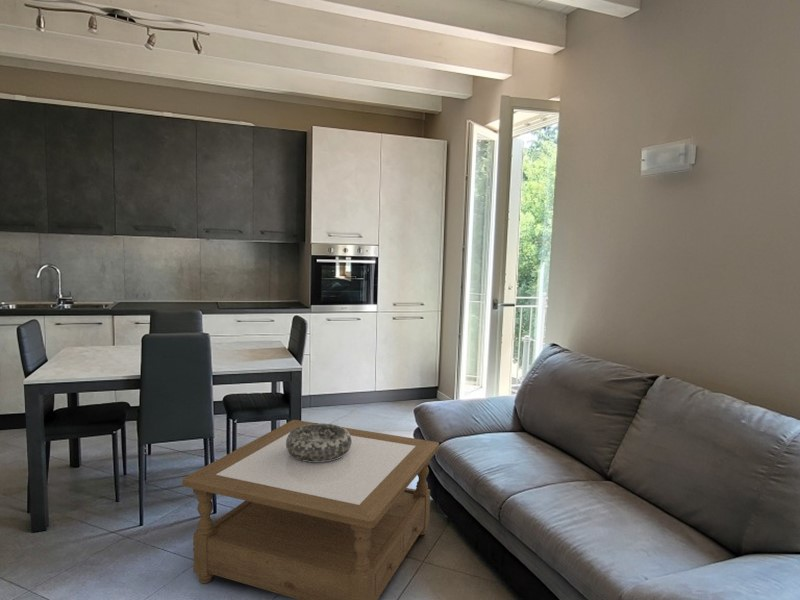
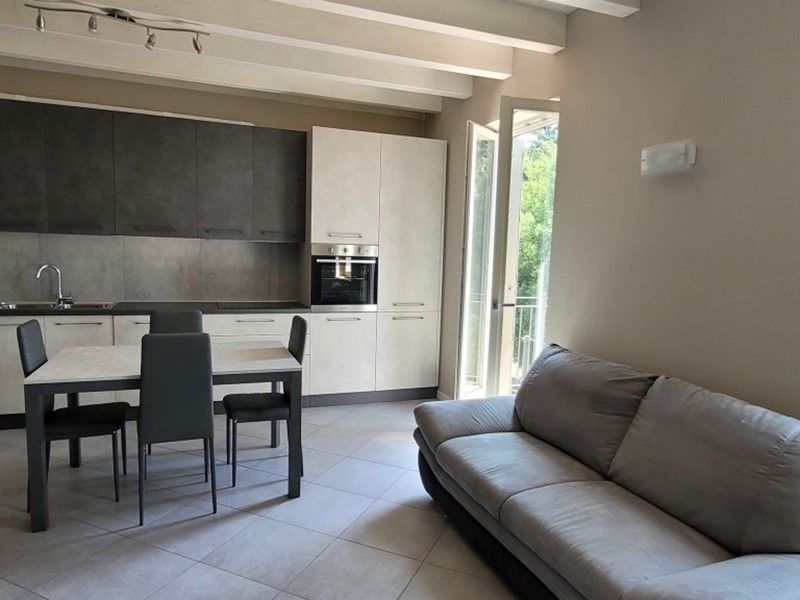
- coffee table (323, 507)
- decorative bowl (319, 441)
